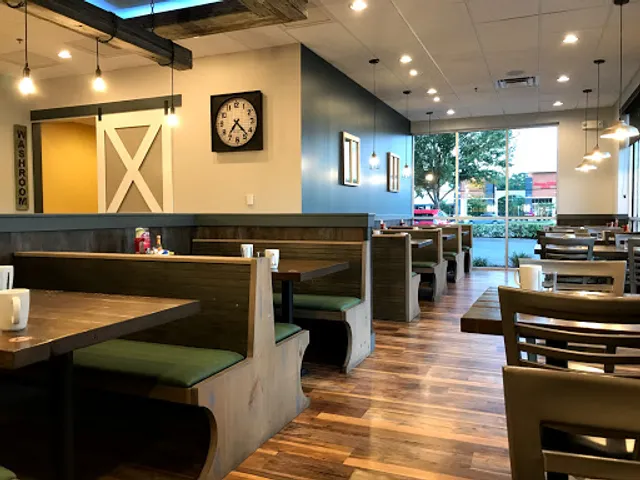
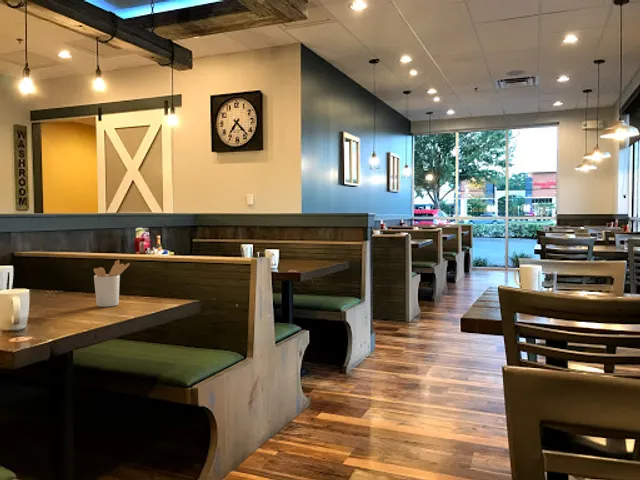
+ utensil holder (111, 283)
